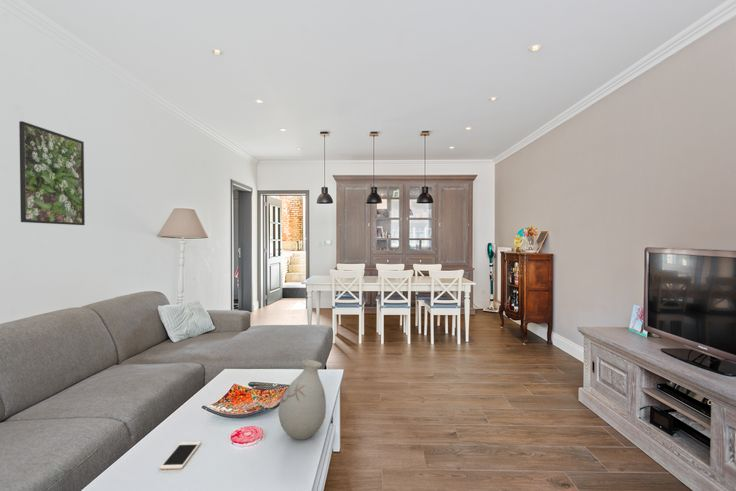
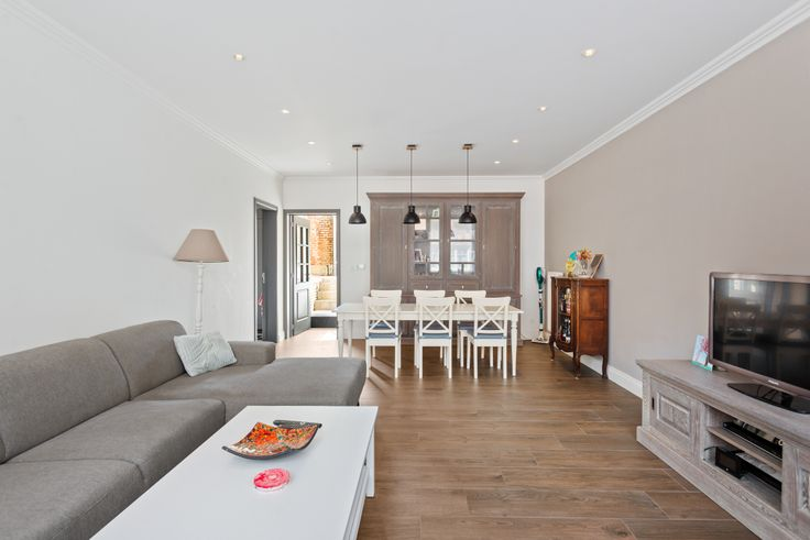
- vase (302, 398)
- cell phone (181, 454)
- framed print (55, 178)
